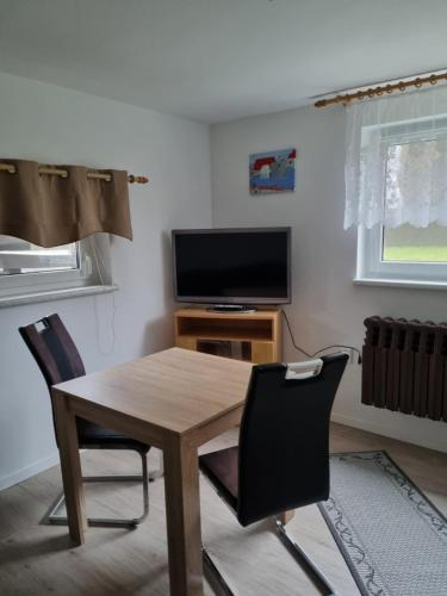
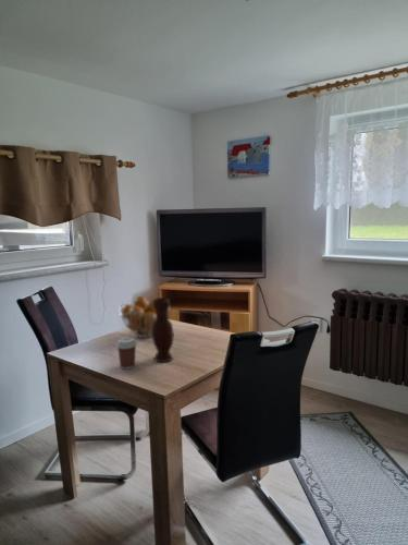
+ coffee cup (126, 352)
+ vase (162, 328)
+ fruit basket (145, 316)
